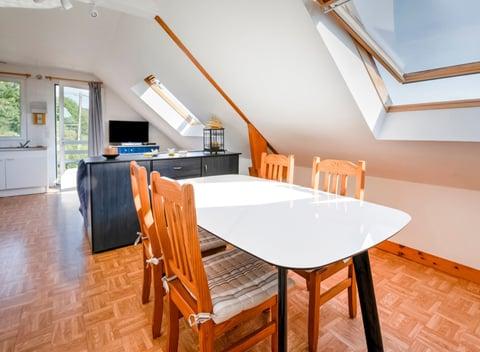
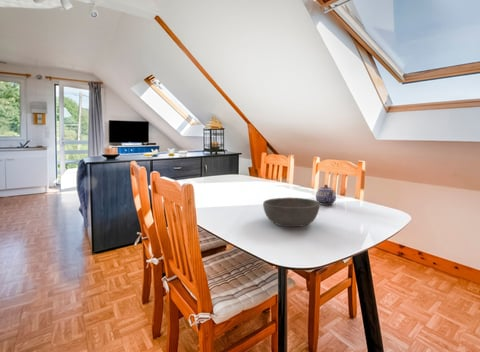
+ bowl (290, 212)
+ teapot (325, 194)
